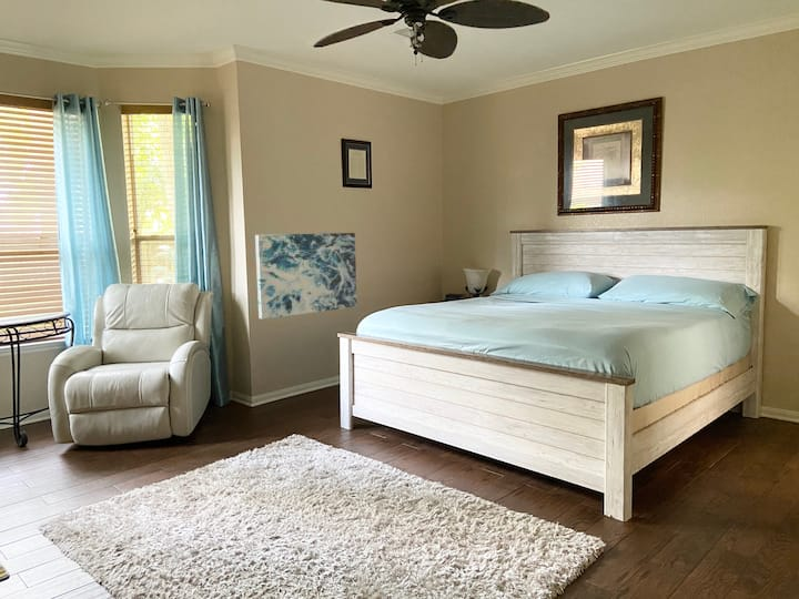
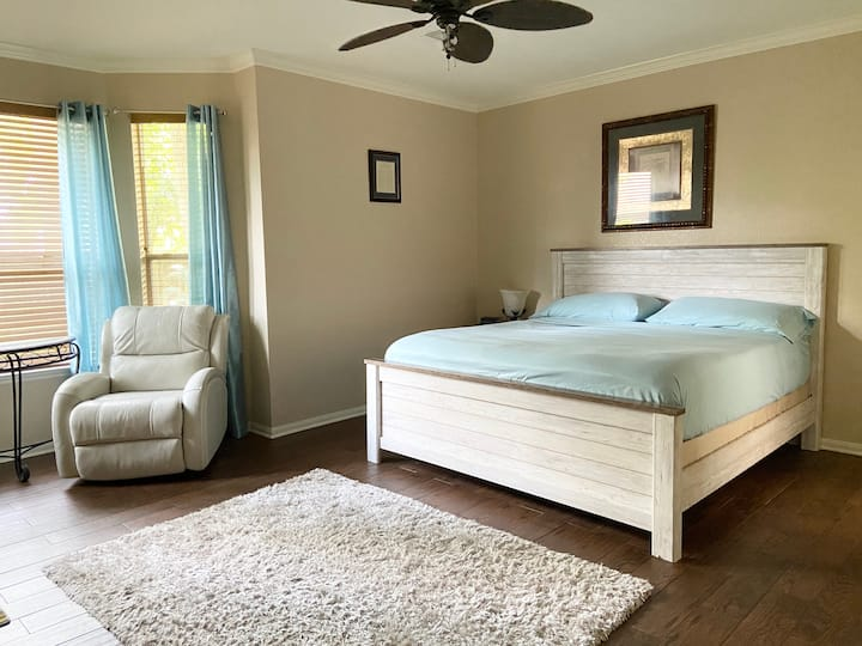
- wall art (309, 273)
